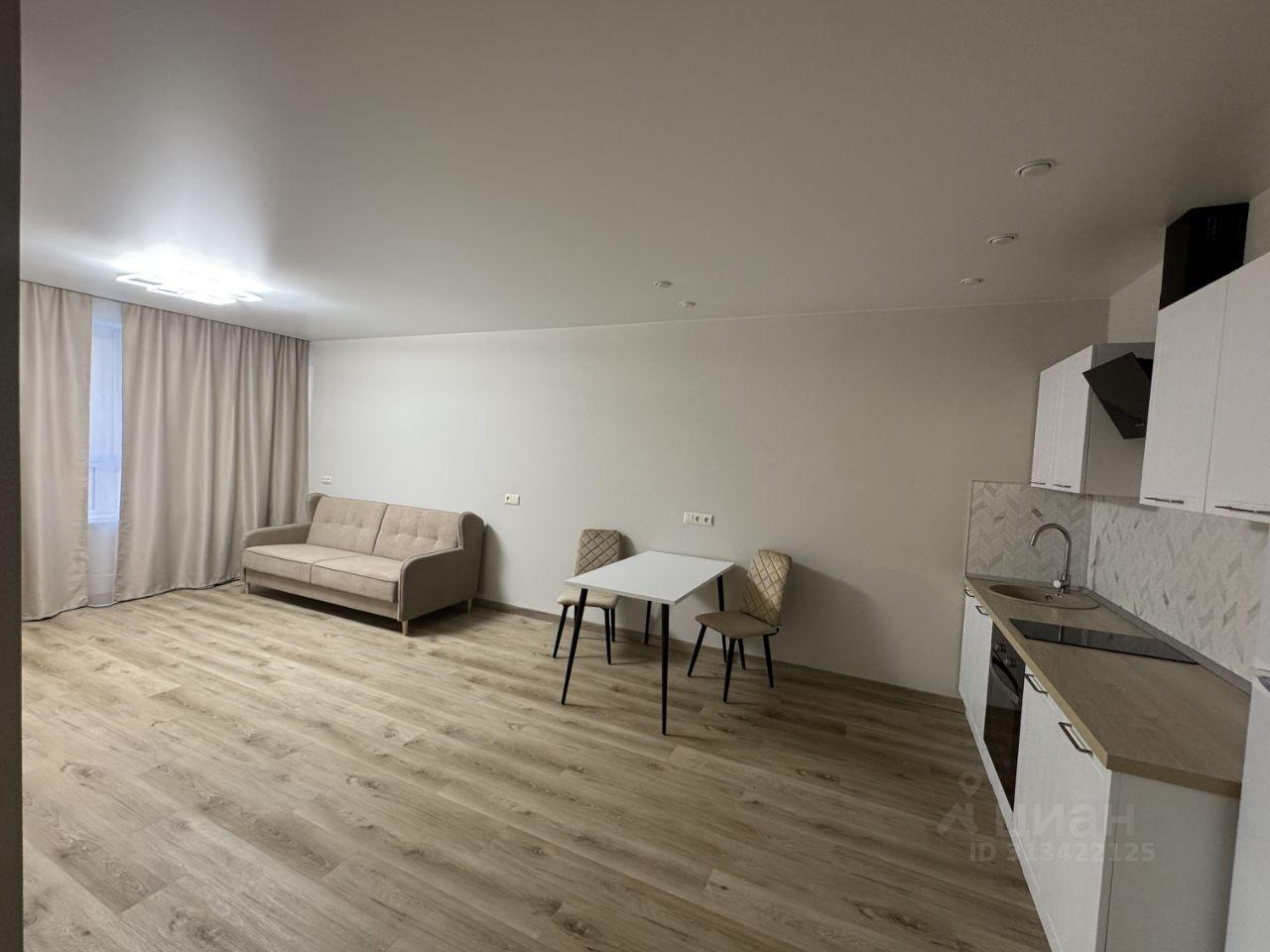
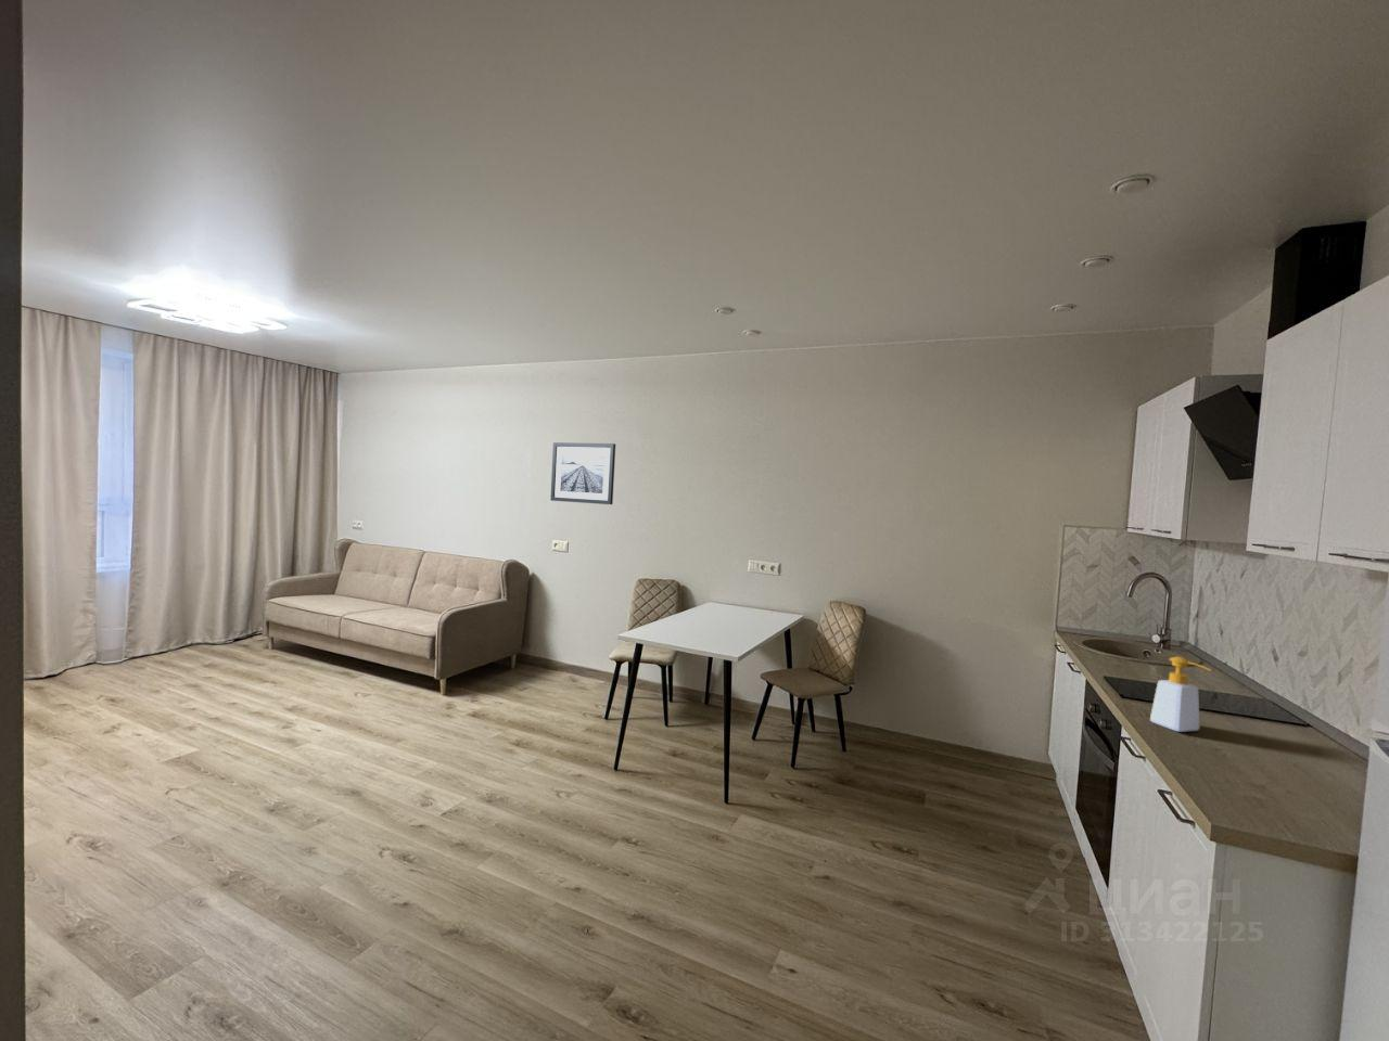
+ wall art (582, 472)
+ soap bottle (1183, 694)
